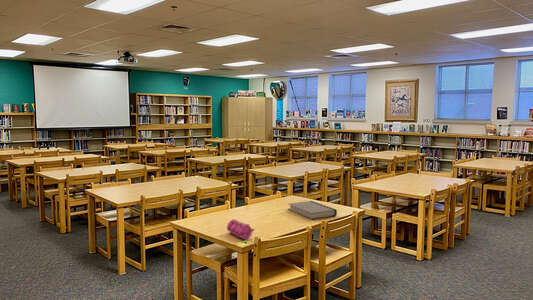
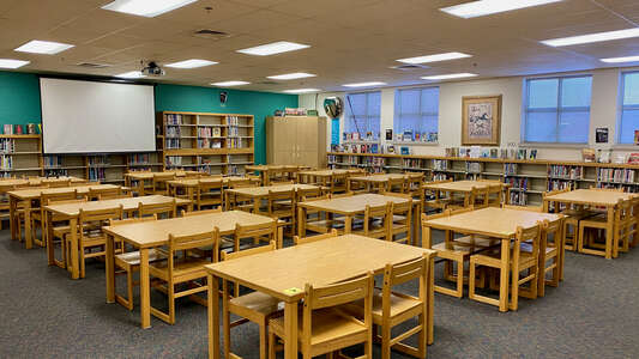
- book (311, 209)
- pencil case (239, 228)
